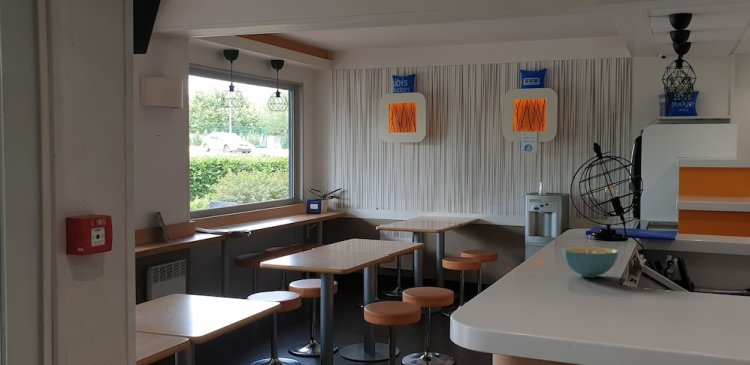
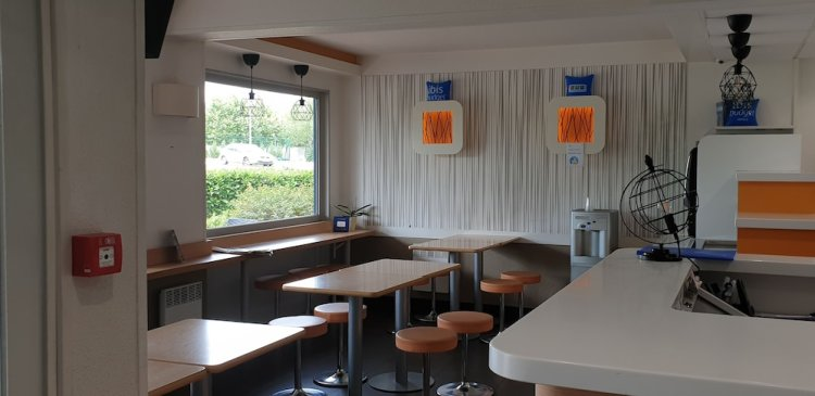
- cereal bowl (589, 263)
